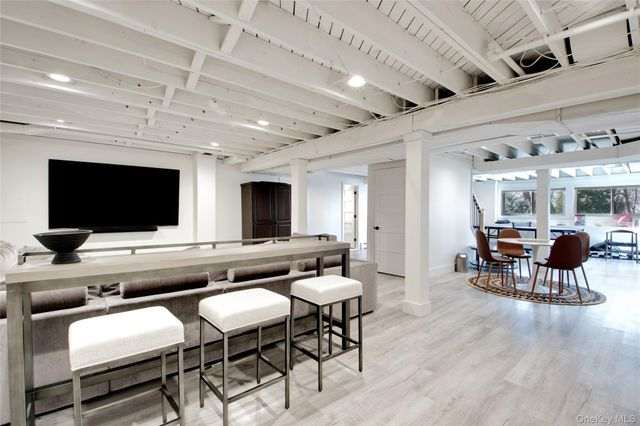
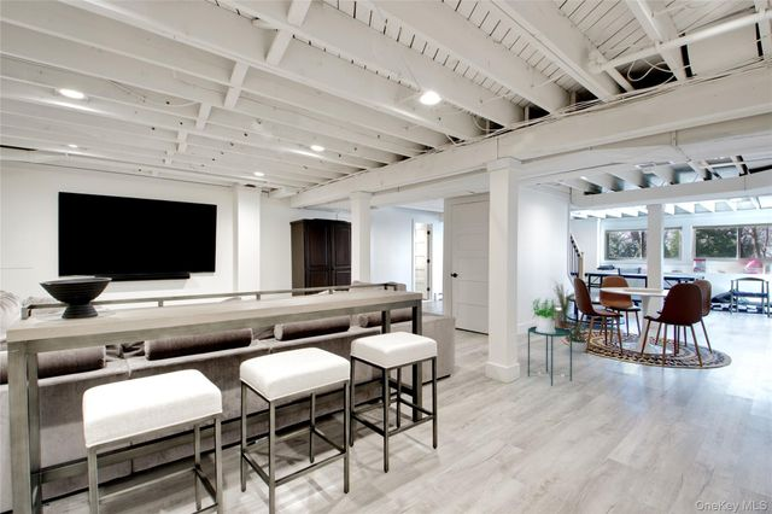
+ potted plant (544, 315)
+ potted plant (577, 335)
+ side table (551, 354)
+ house plant (561, 304)
